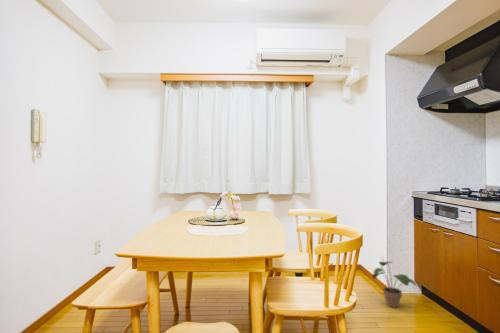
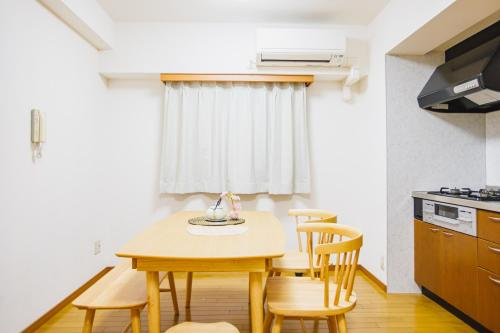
- potted plant (391, 285)
